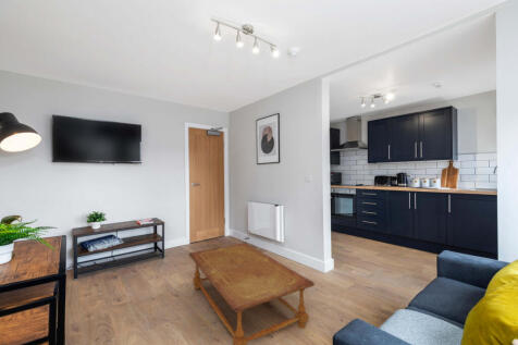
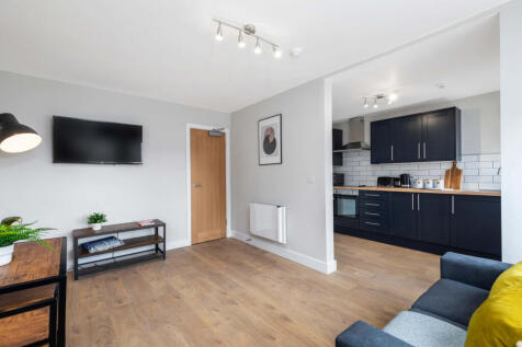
- coffee table (242, 284)
